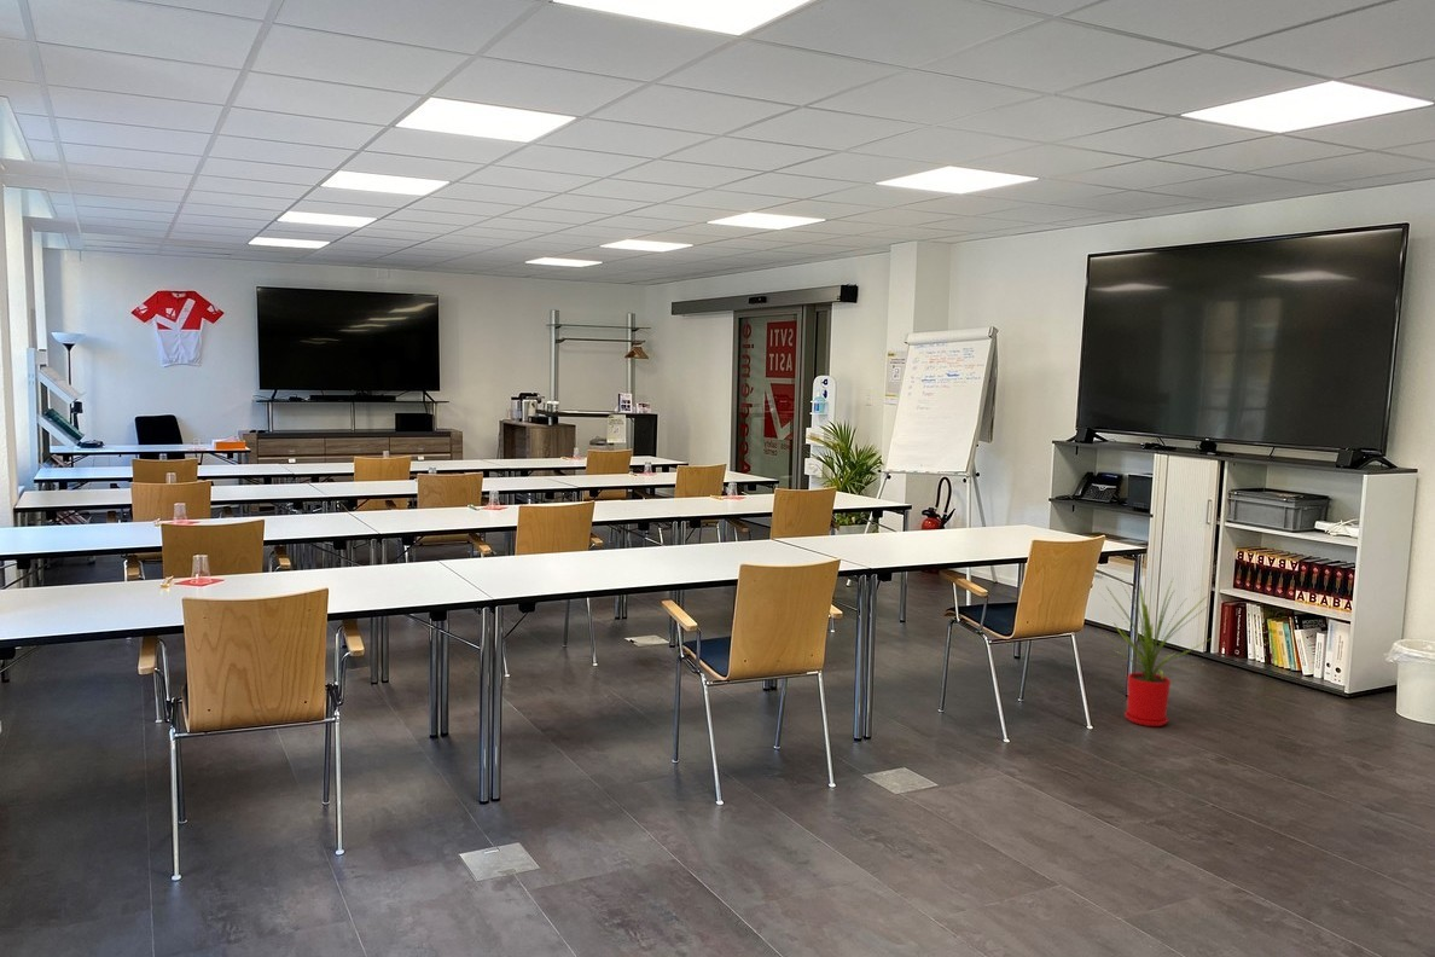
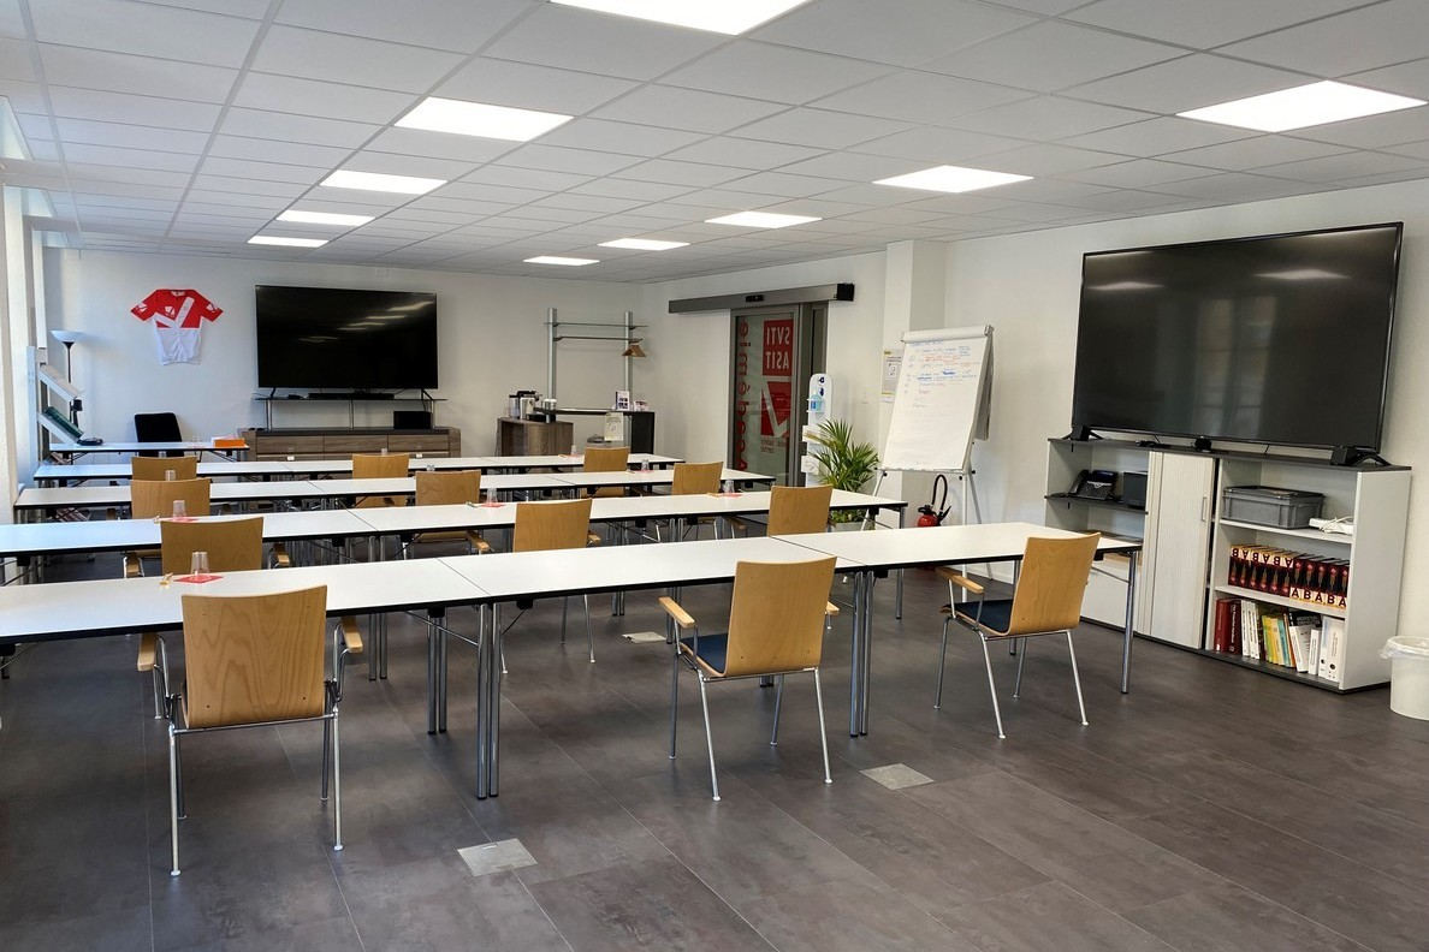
- house plant (1150, 650)
